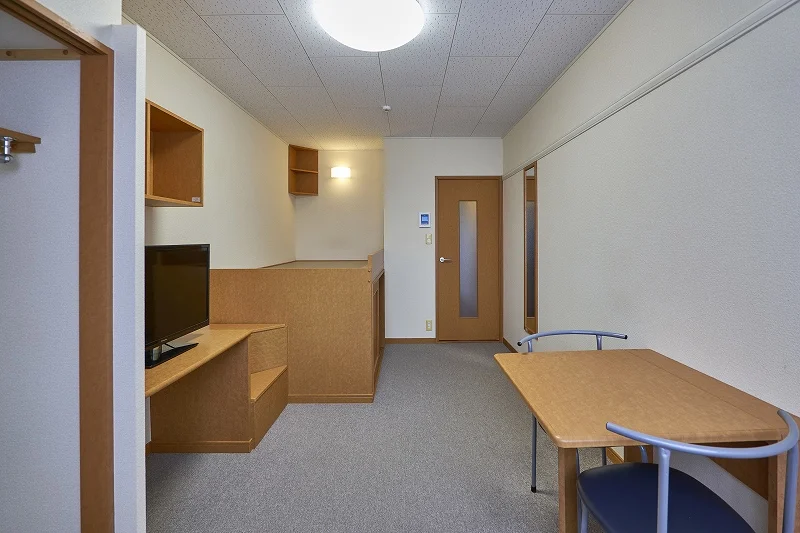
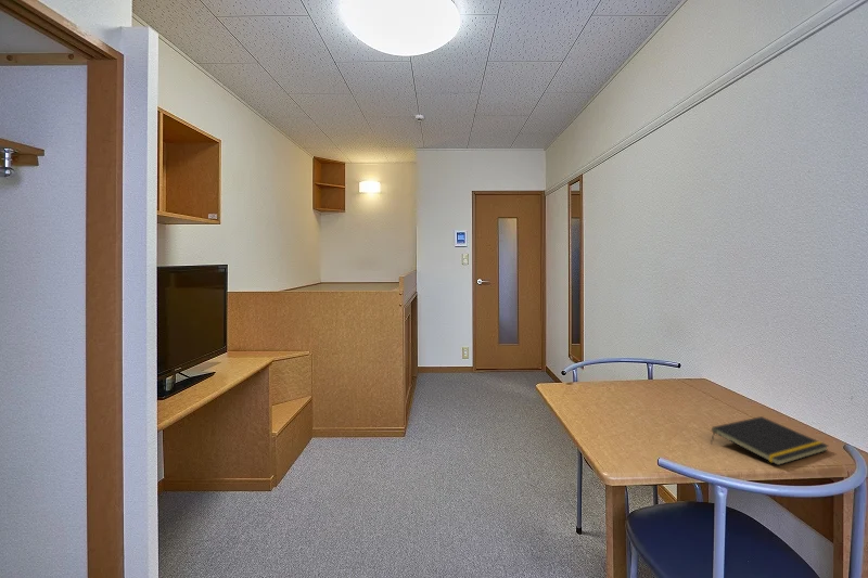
+ notepad (768, 438)
